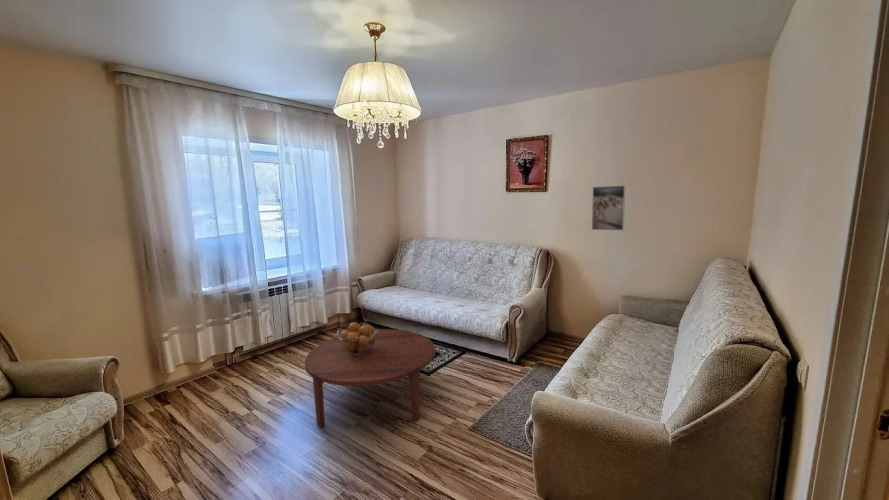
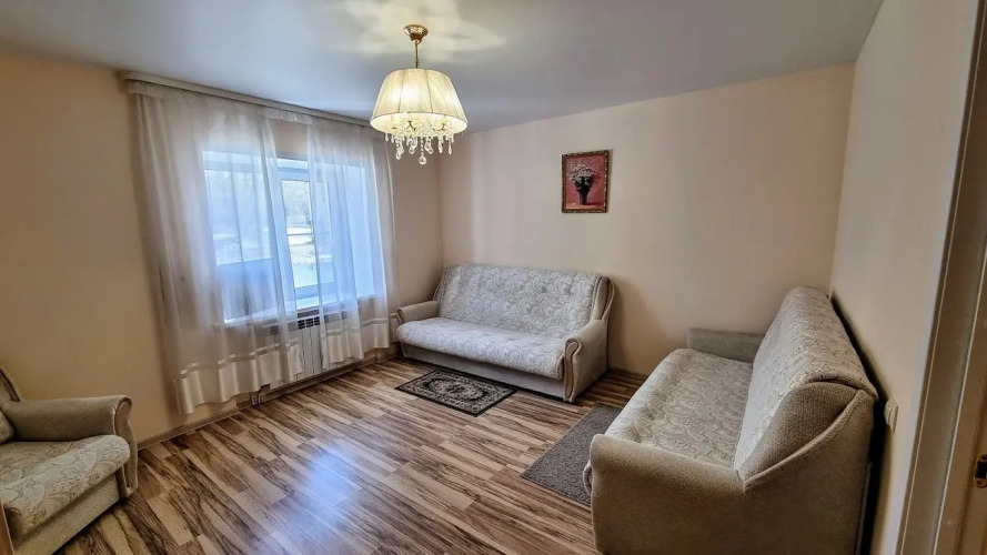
- coffee table (373, 374)
- fruit basket (358, 337)
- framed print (608, 208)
